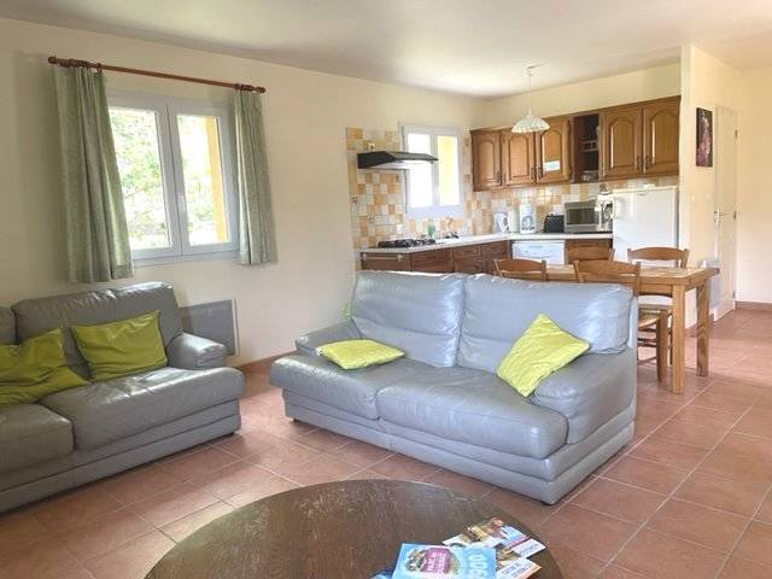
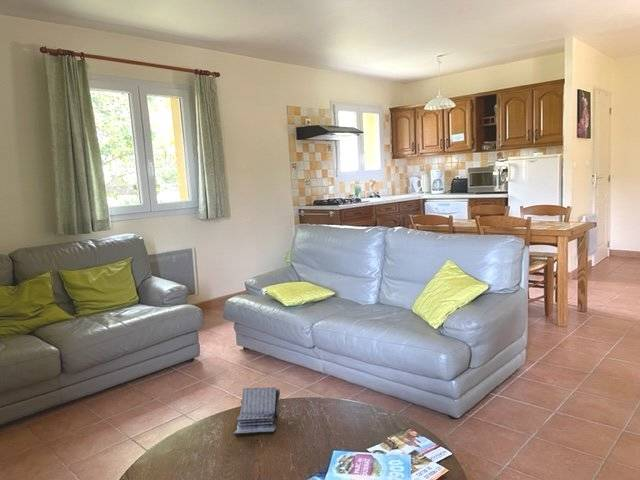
+ book (257, 407)
